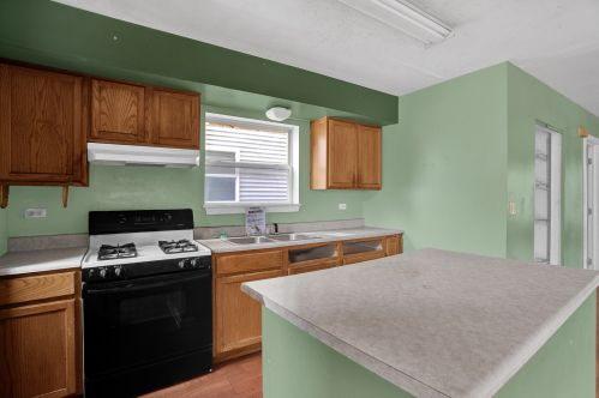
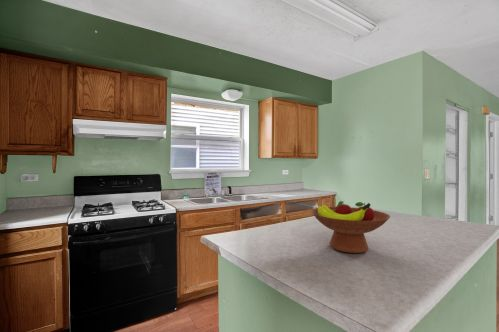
+ fruit bowl (348, 223)
